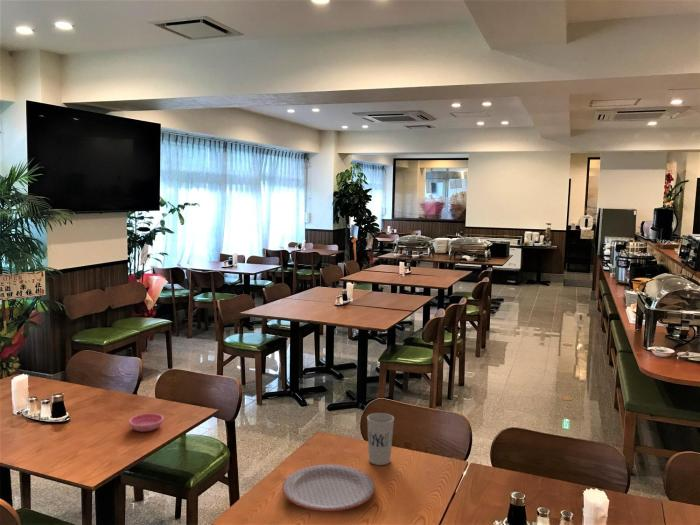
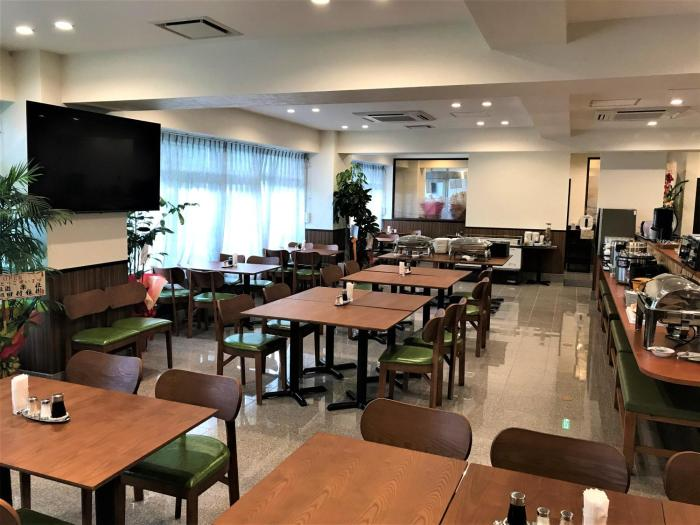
- saucer (146, 422)
- plate (328, 488)
- cup (380, 439)
